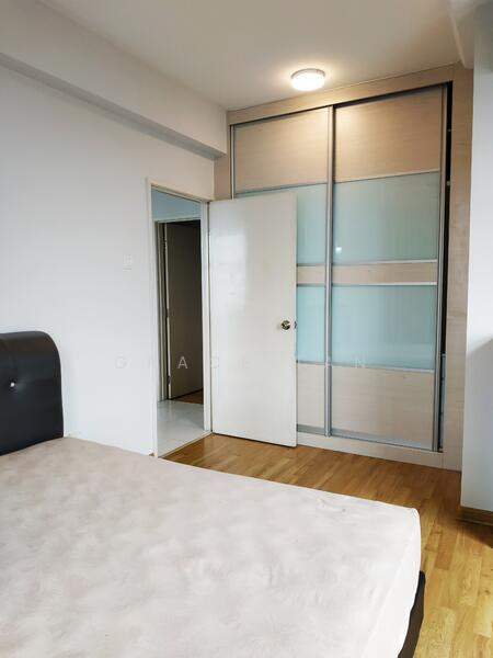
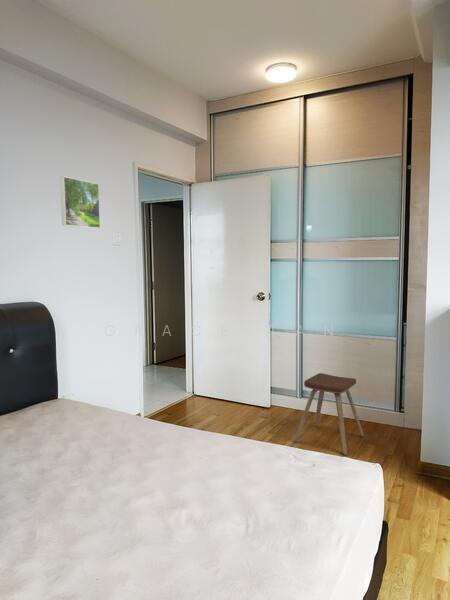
+ music stool (337, 409)
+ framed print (81, 203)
